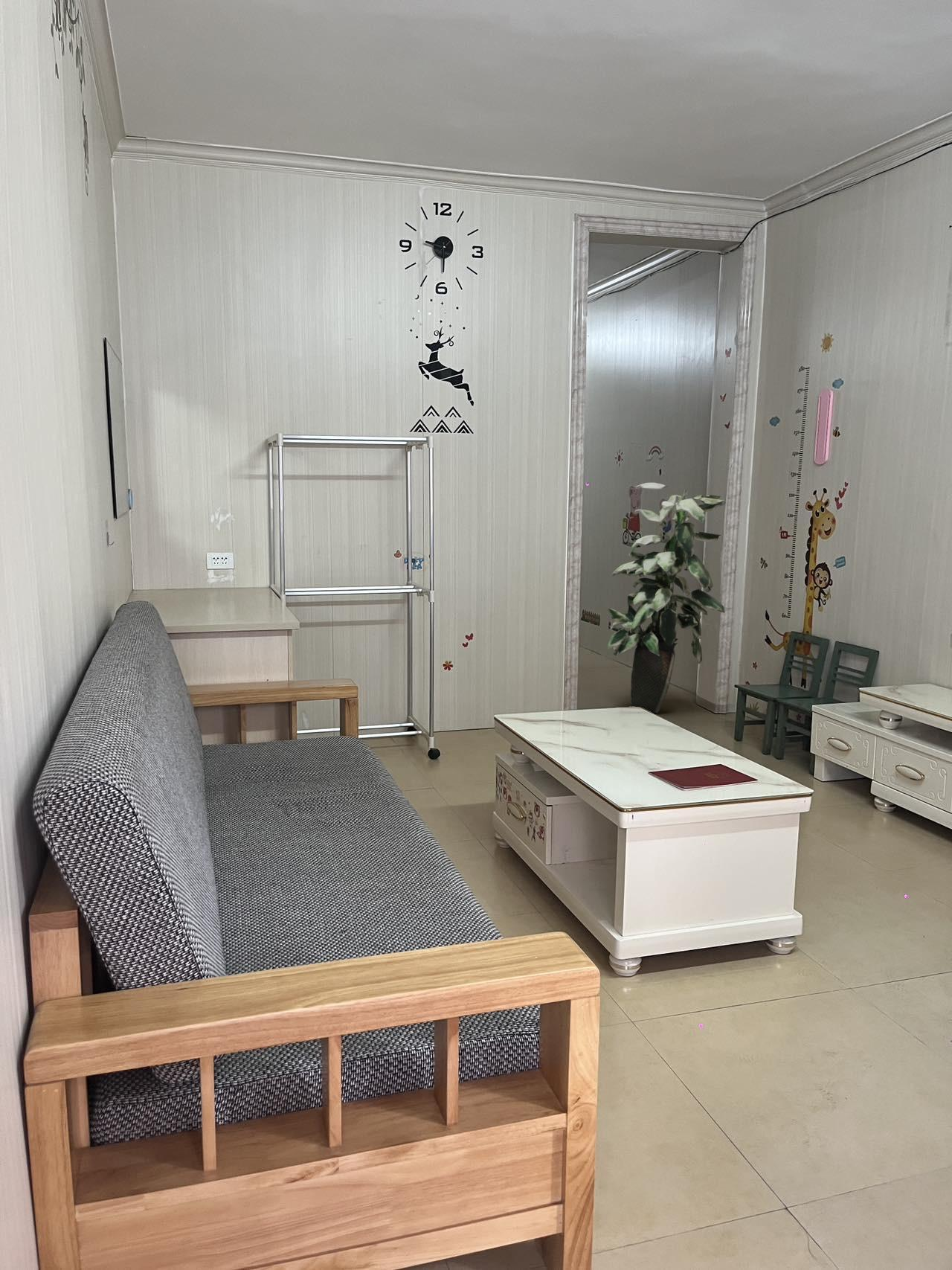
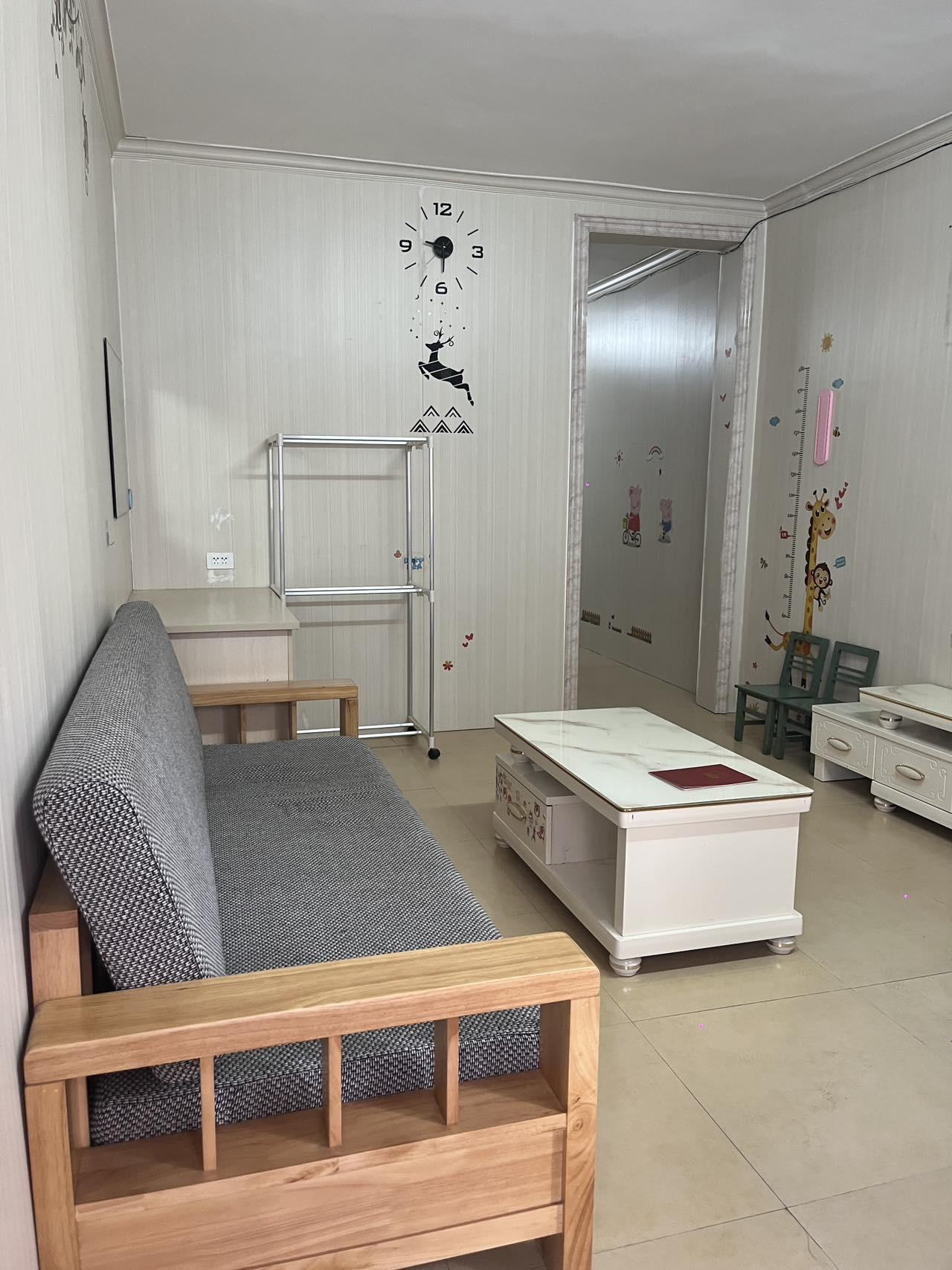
- indoor plant (661, 597)
